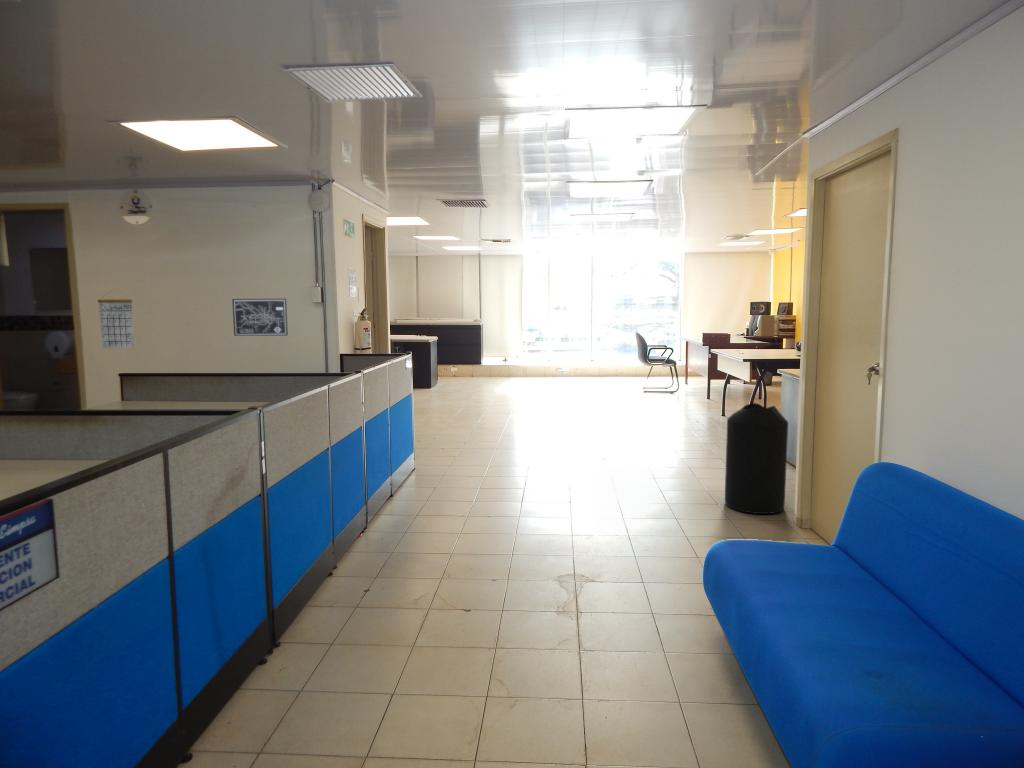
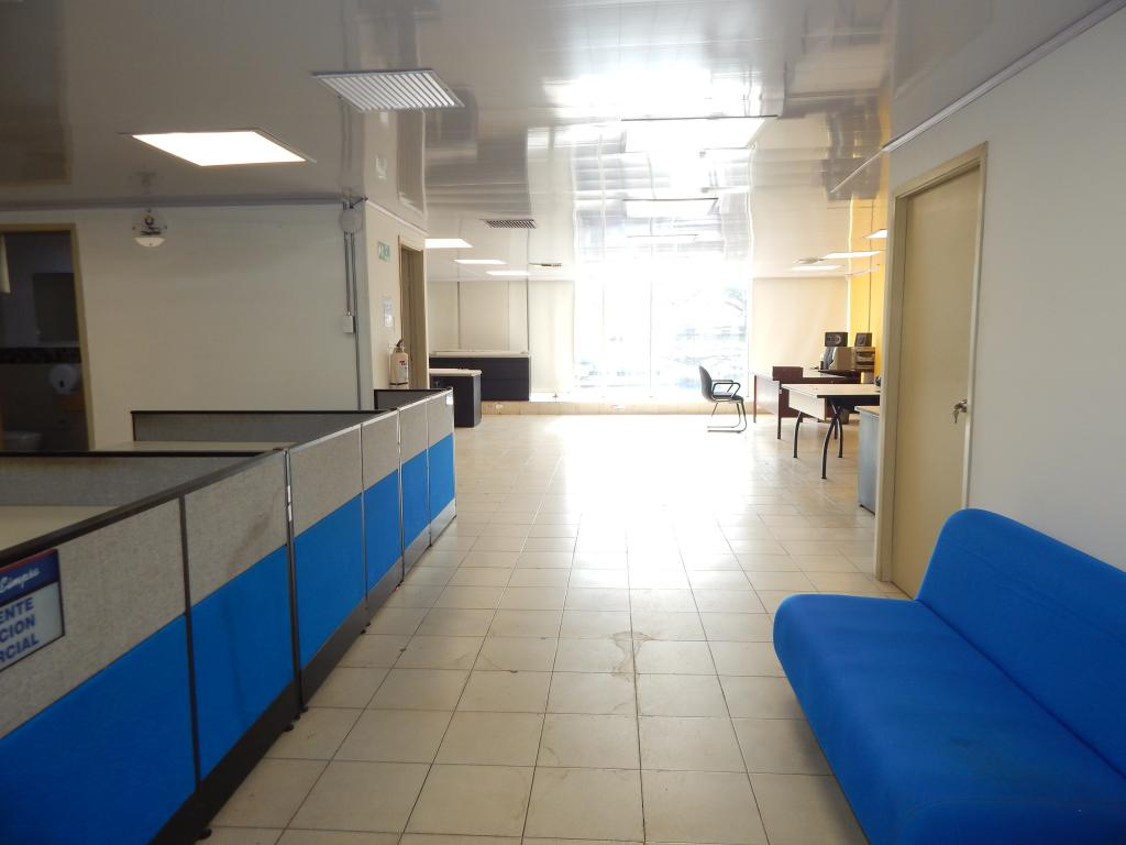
- calendar (116, 318)
- trash can (755, 456)
- wall art (260, 317)
